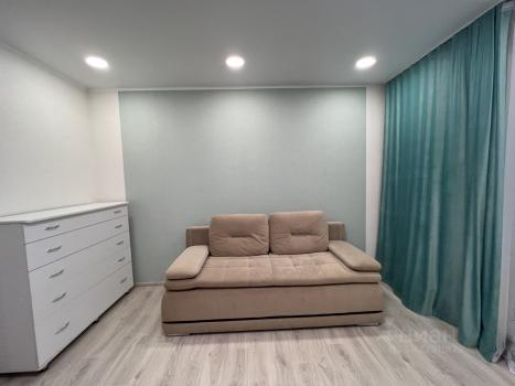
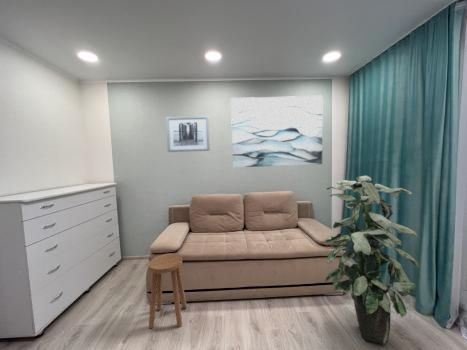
+ wall art (277, 132)
+ indoor plant (365, 253)
+ wall art (188, 134)
+ stool (161, 289)
